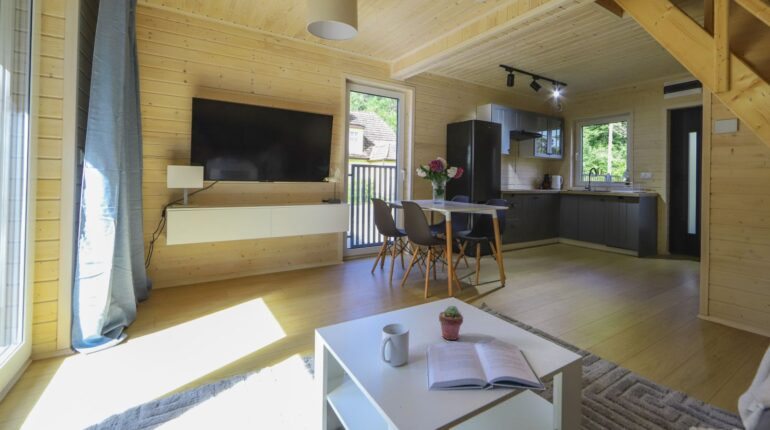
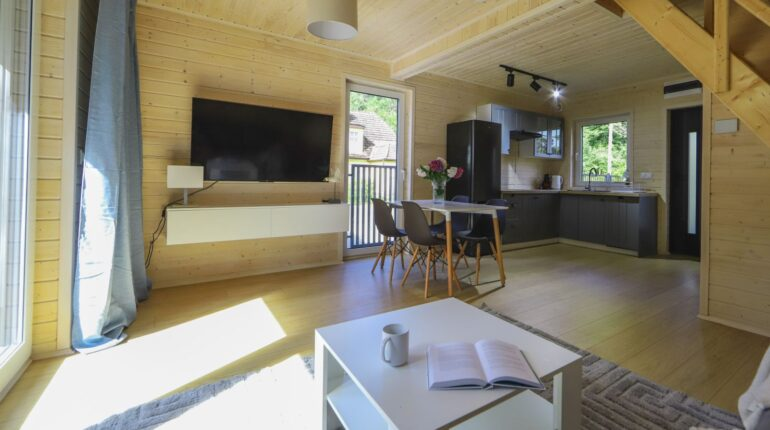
- potted succulent (450, 321)
